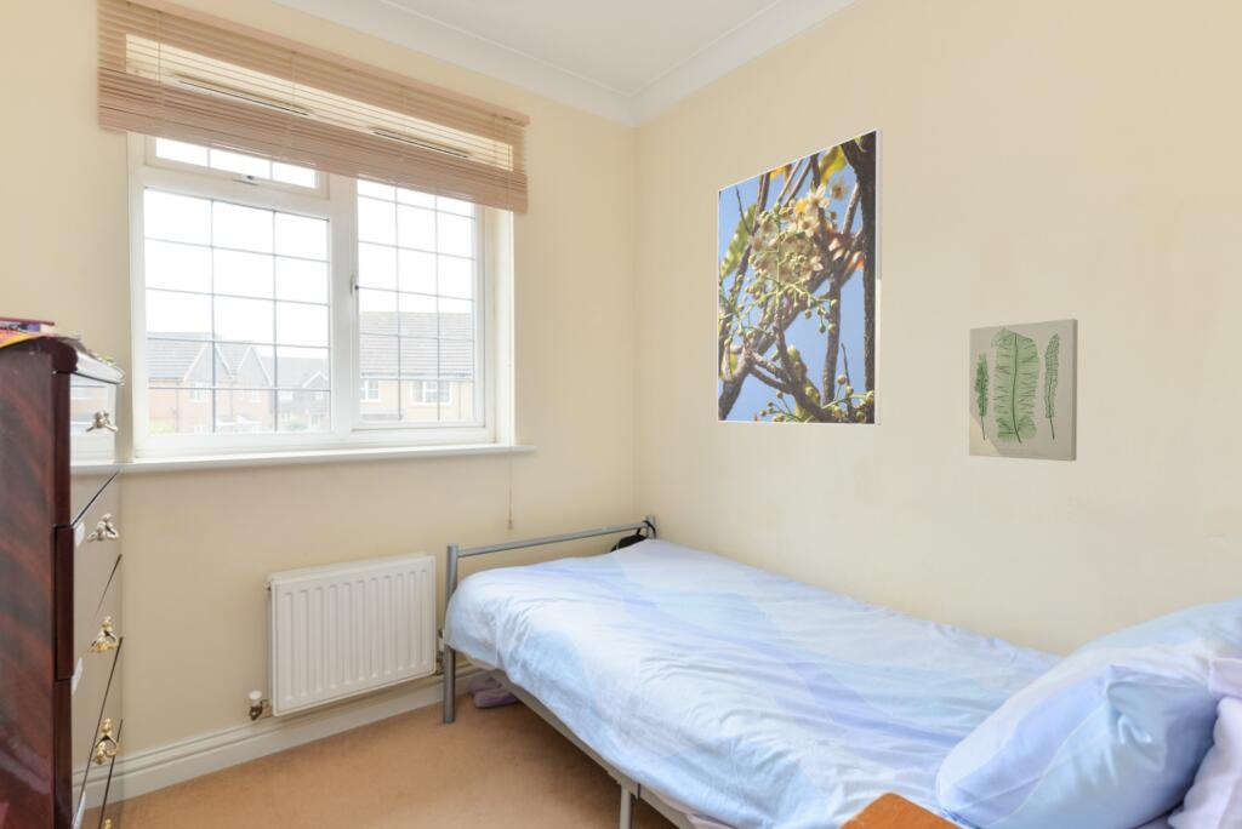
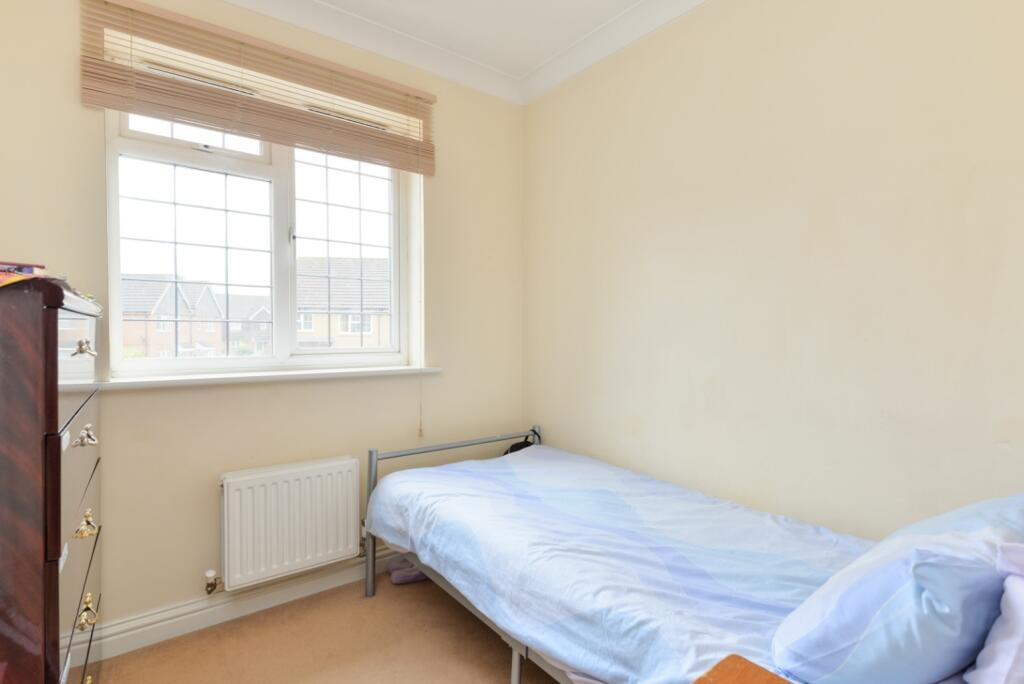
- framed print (790, 293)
- wall art (1020, 390)
